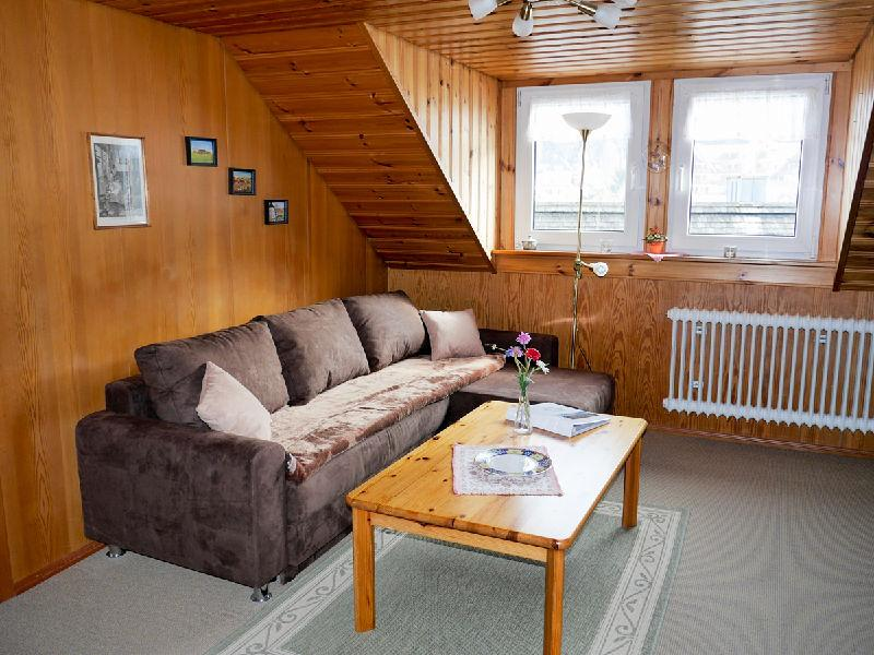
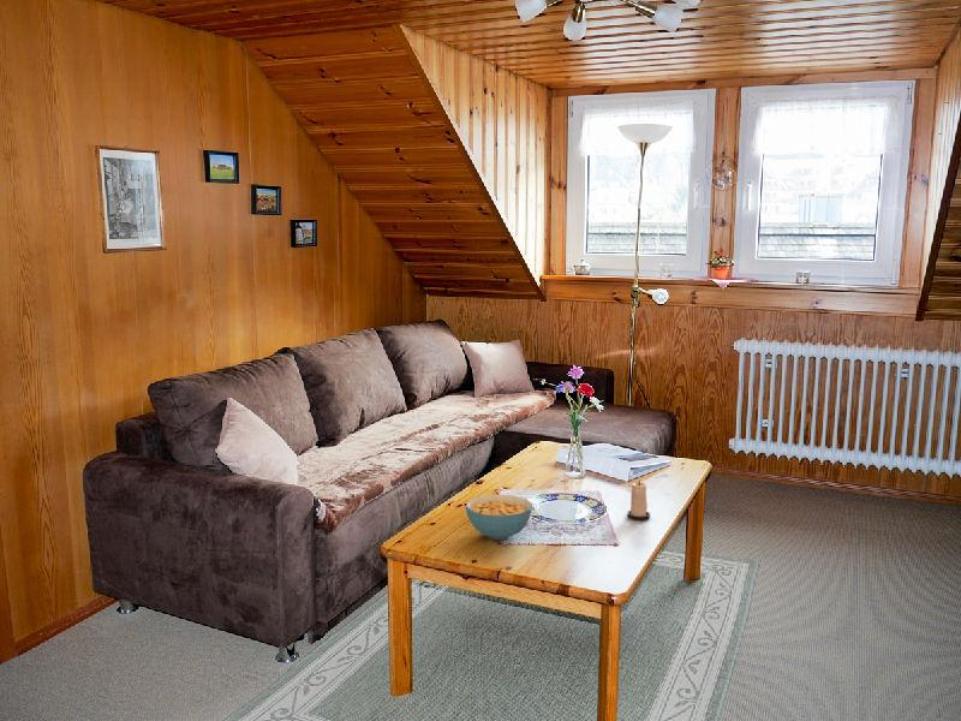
+ cereal bowl (499, 520)
+ candle (639, 497)
